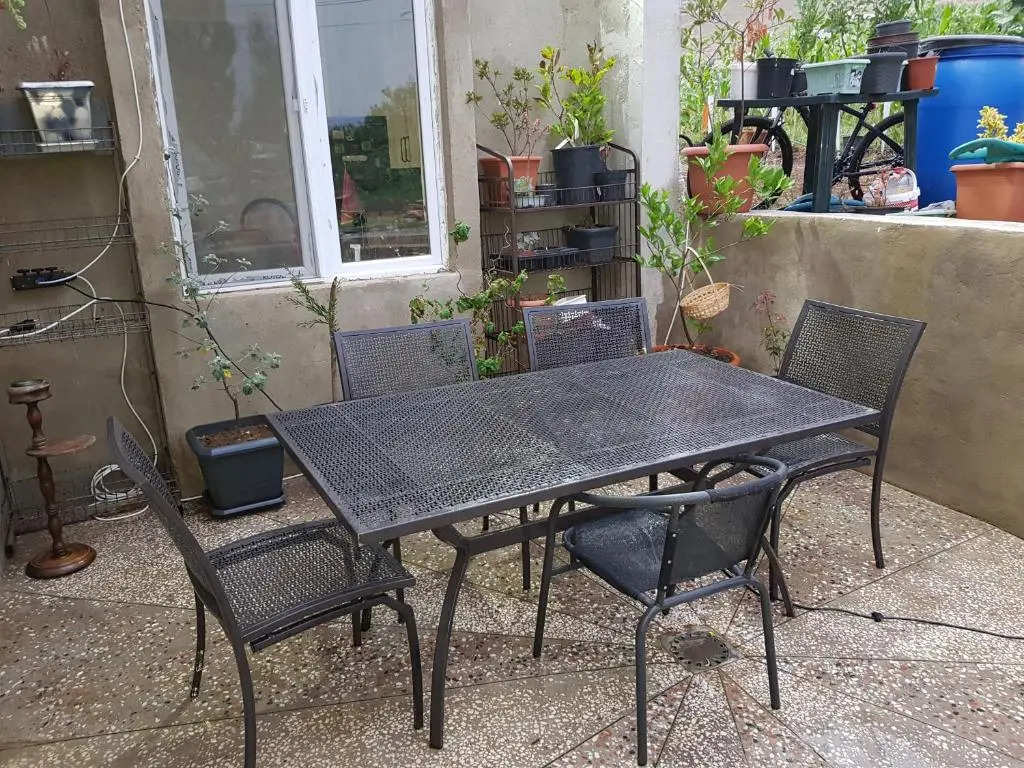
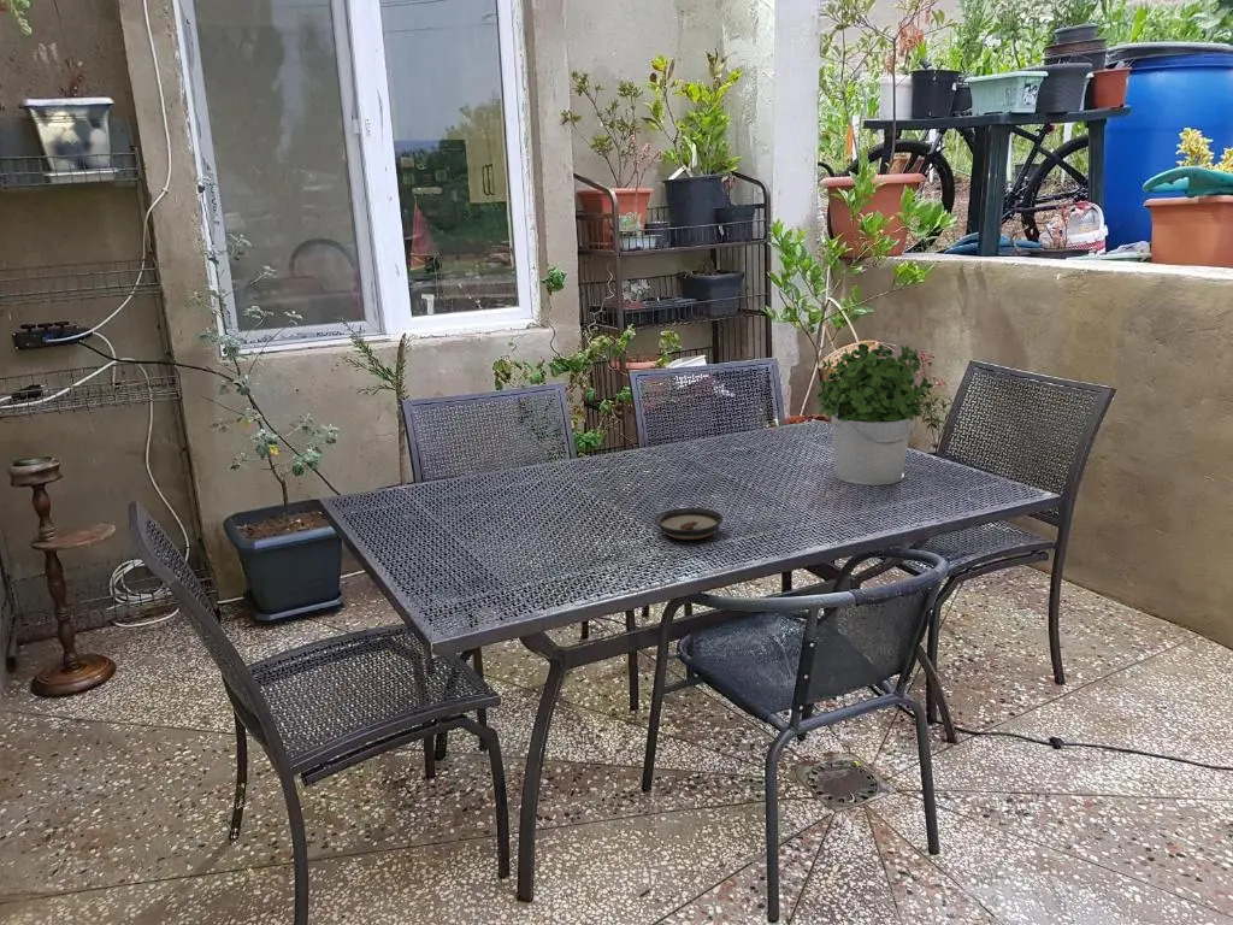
+ saucer (689, 526)
+ potted plant (878, 411)
